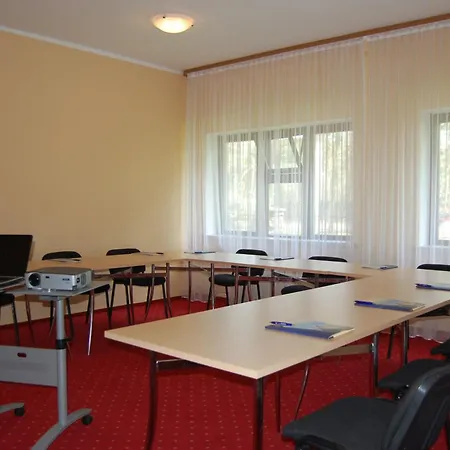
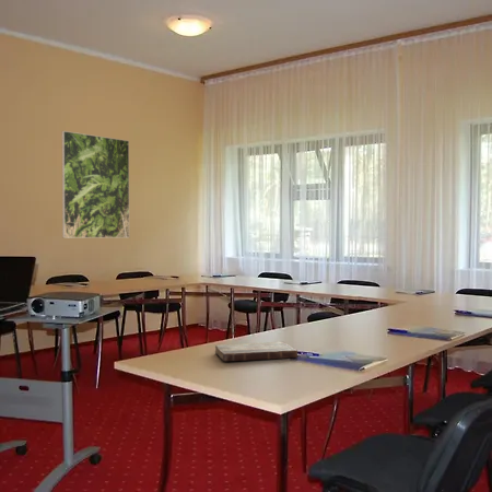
+ book (255, 351)
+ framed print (97, 187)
